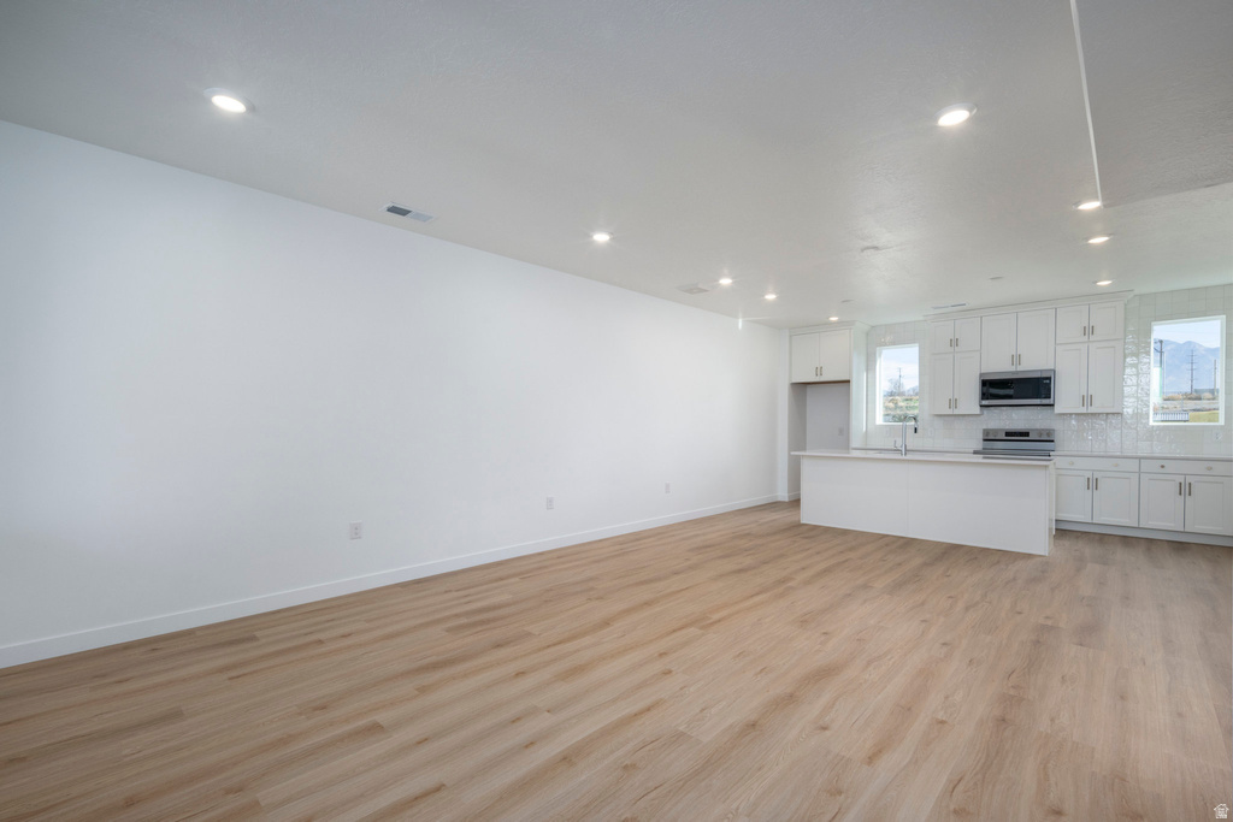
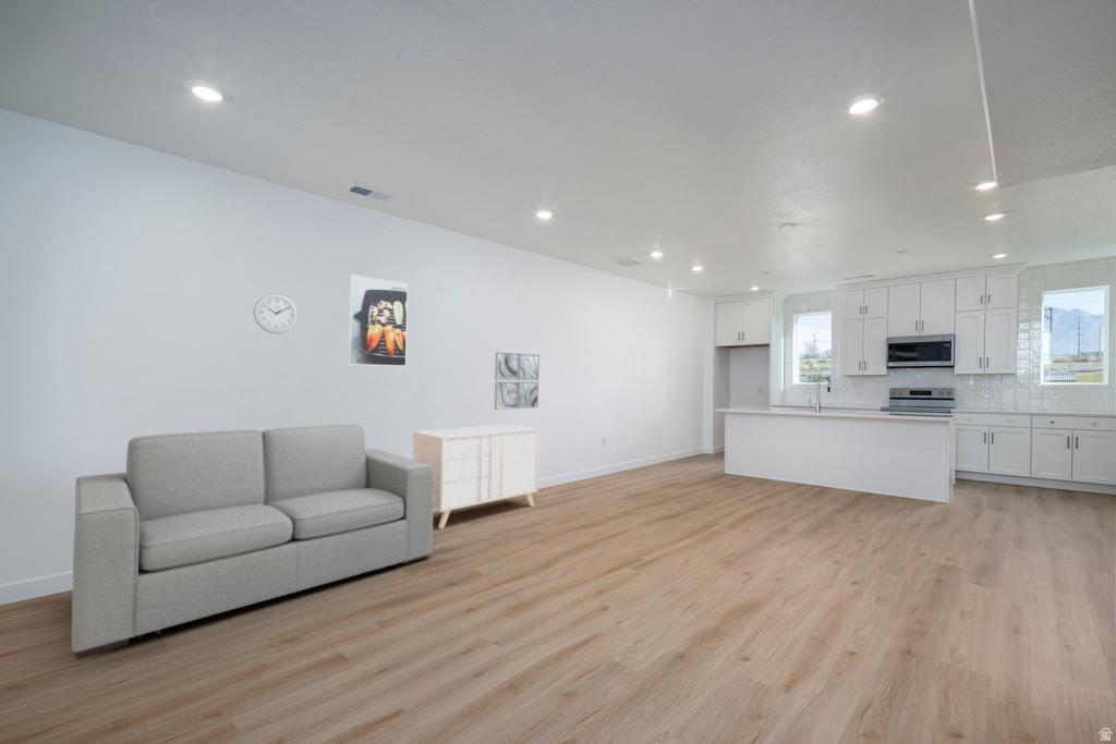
+ sofa (271, 504)
+ cabinet (477, 471)
+ wall clock (276, 313)
+ wall art (518, 381)
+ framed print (378, 322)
